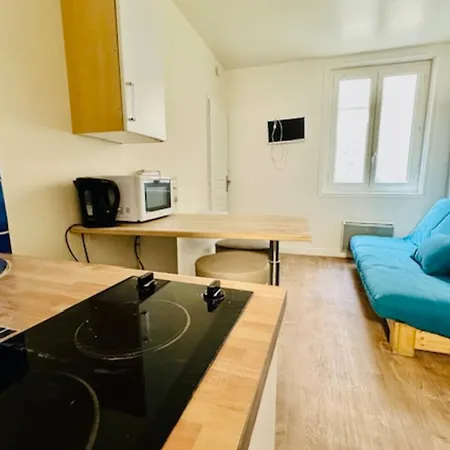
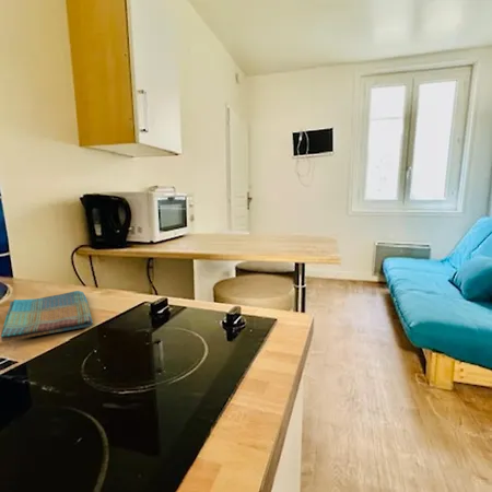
+ dish towel (48, 312)
